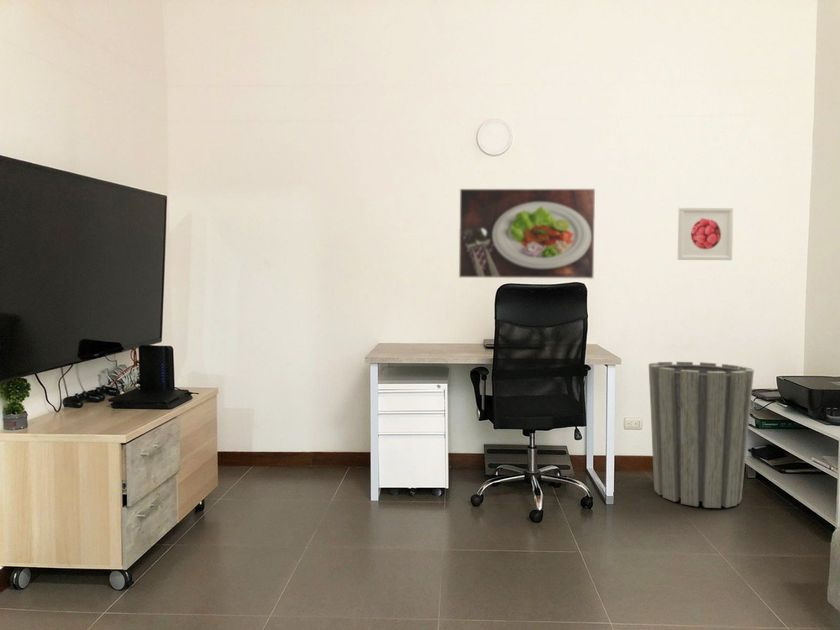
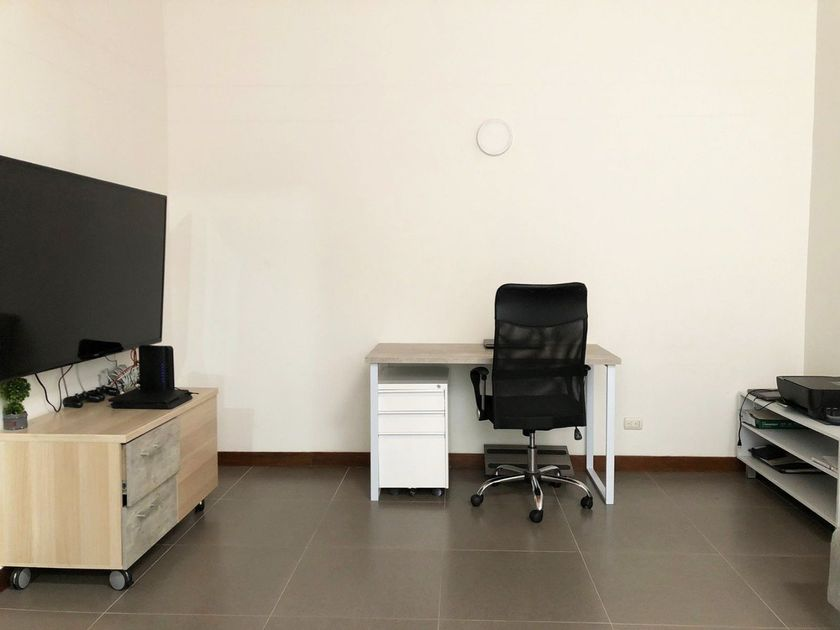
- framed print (705, 233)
- trash can (697, 430)
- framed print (526, 233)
